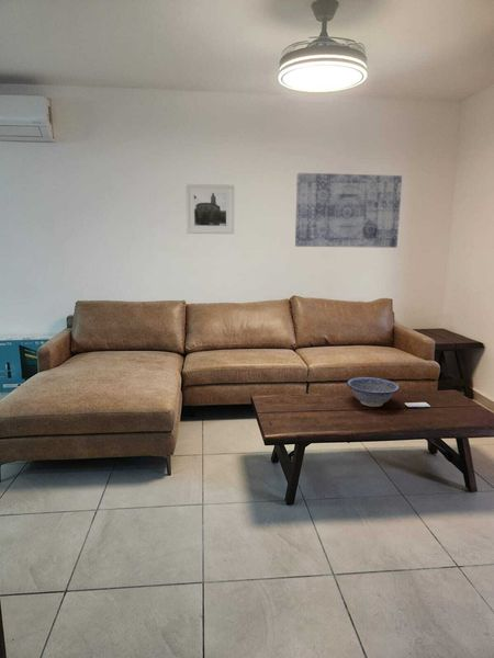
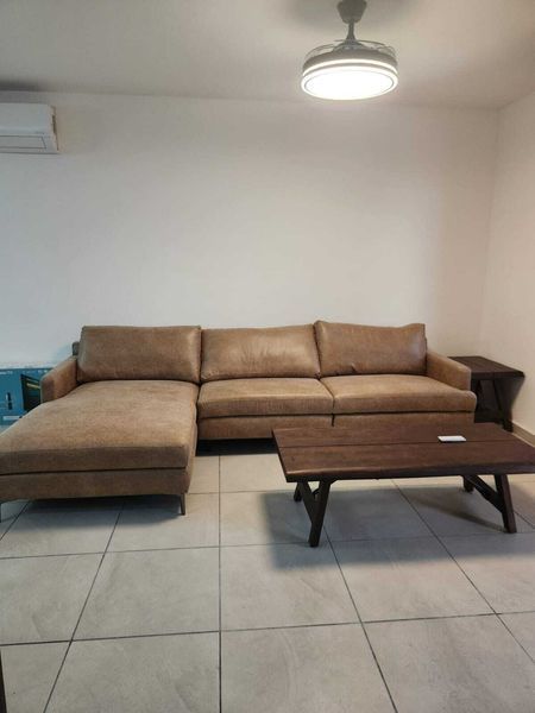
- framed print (210, 208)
- decorative bowl (372, 394)
- wall art (348, 211)
